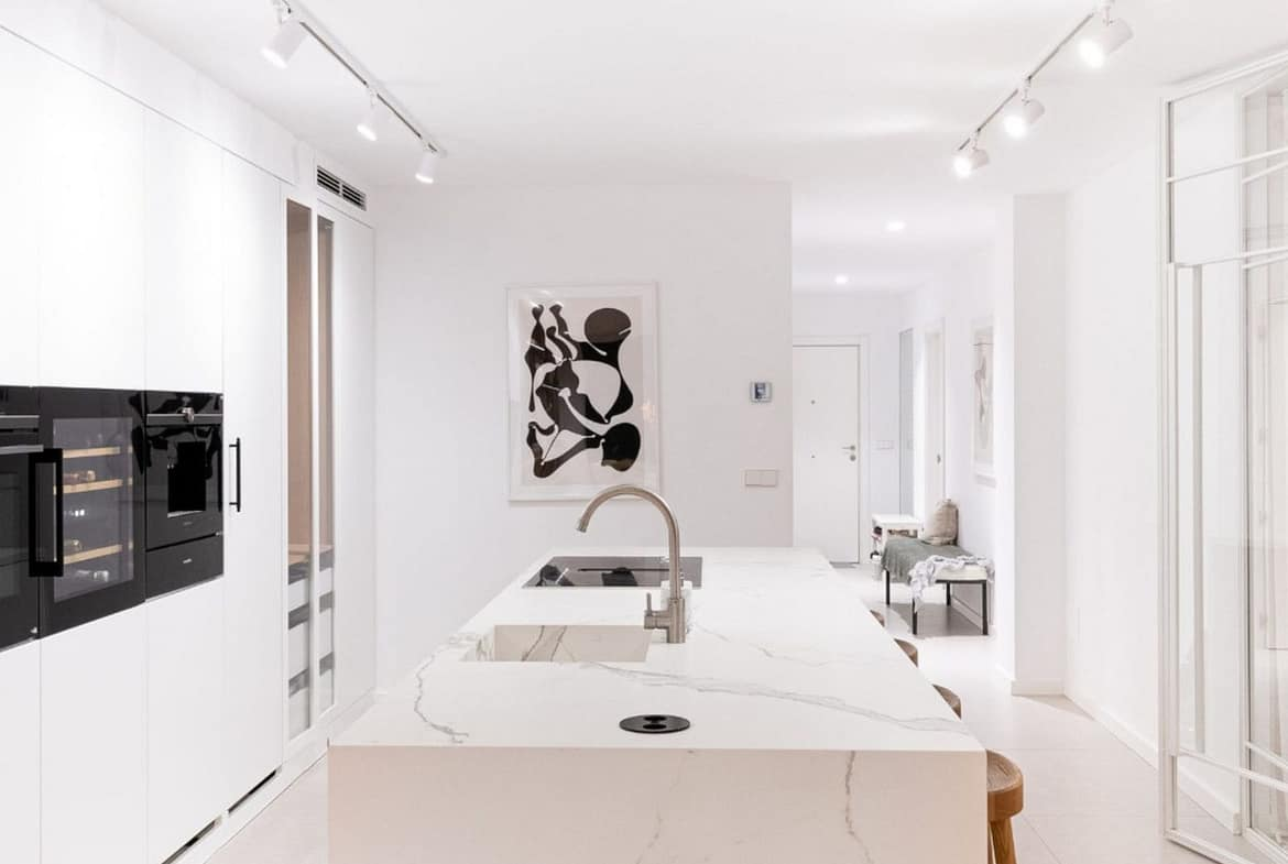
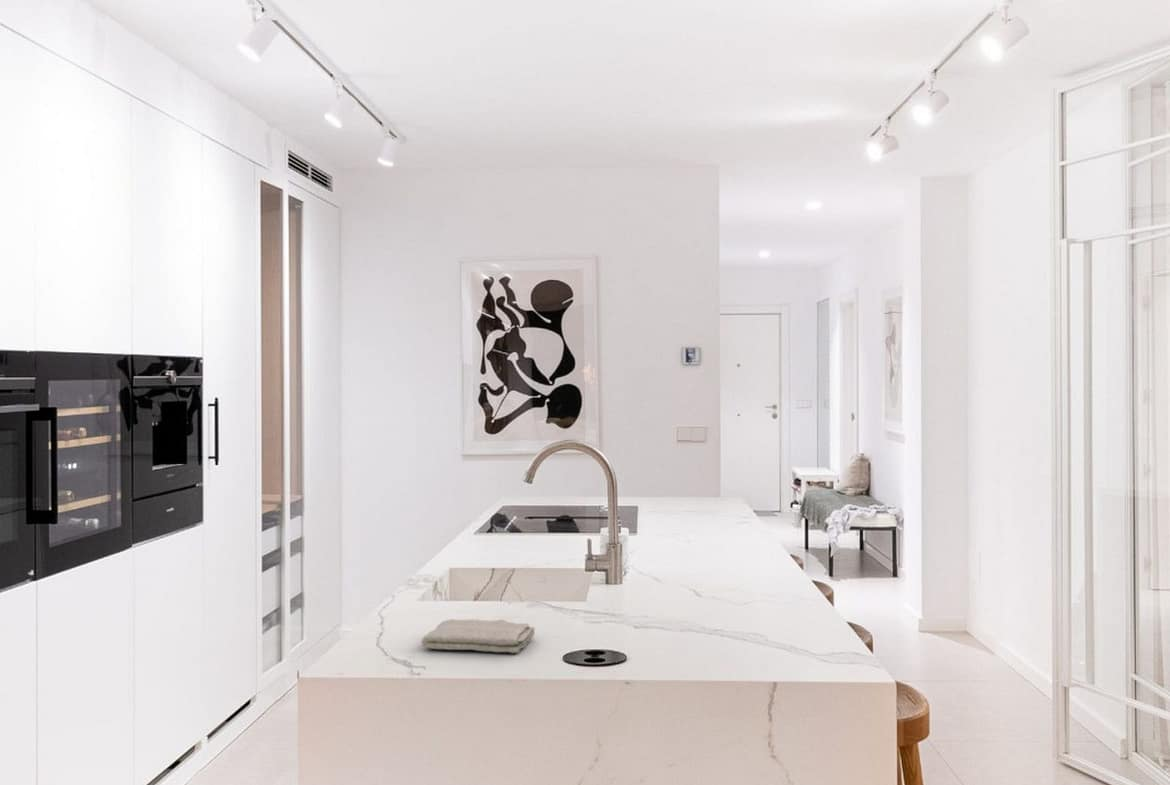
+ washcloth (479, 634)
